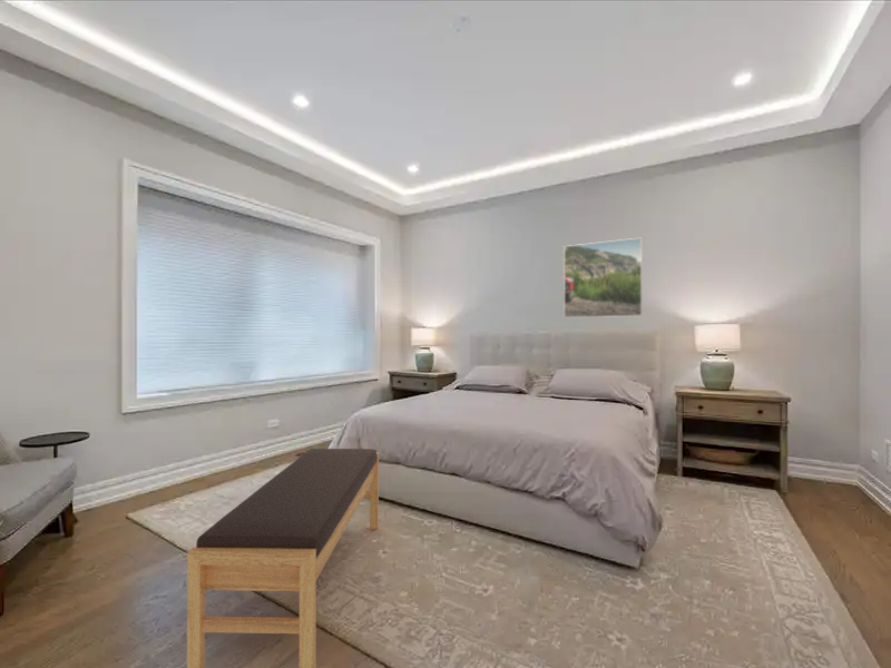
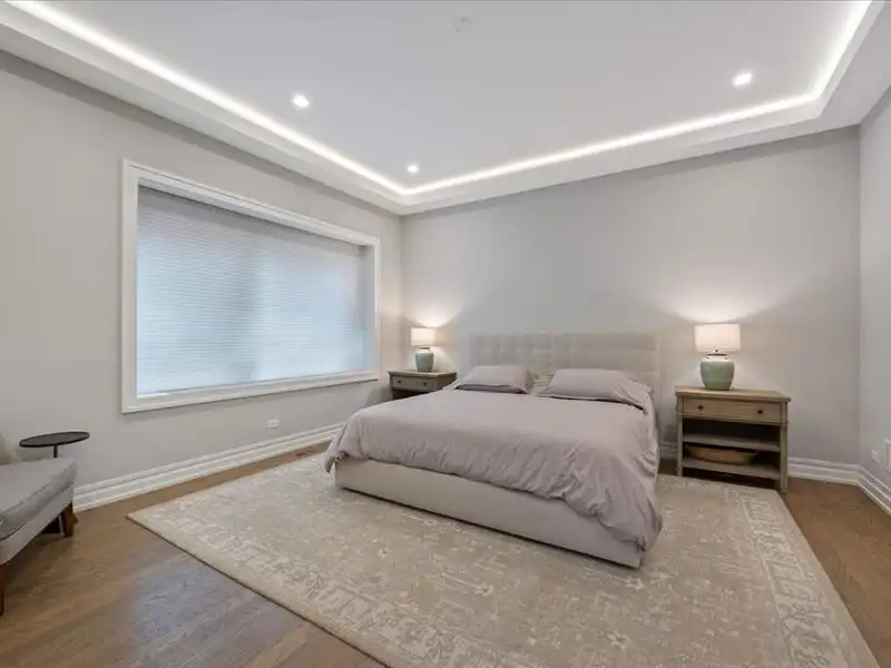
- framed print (601, 279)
- bench (311, 531)
